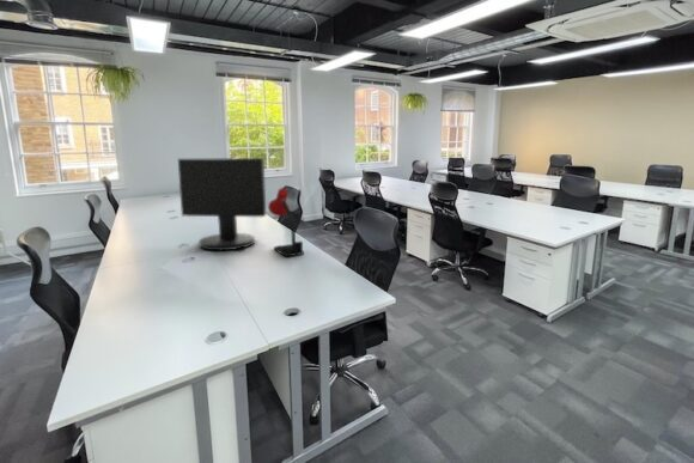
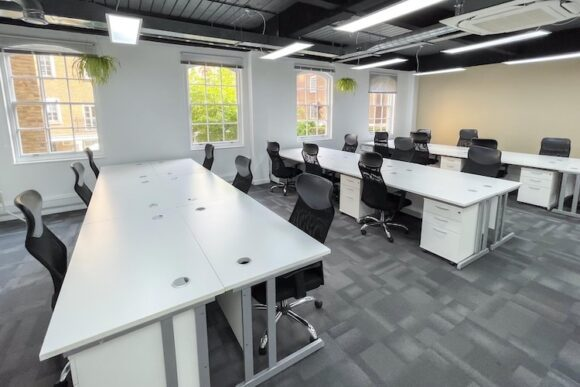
- monitor (224, 201)
- desk lamp (288, 218)
